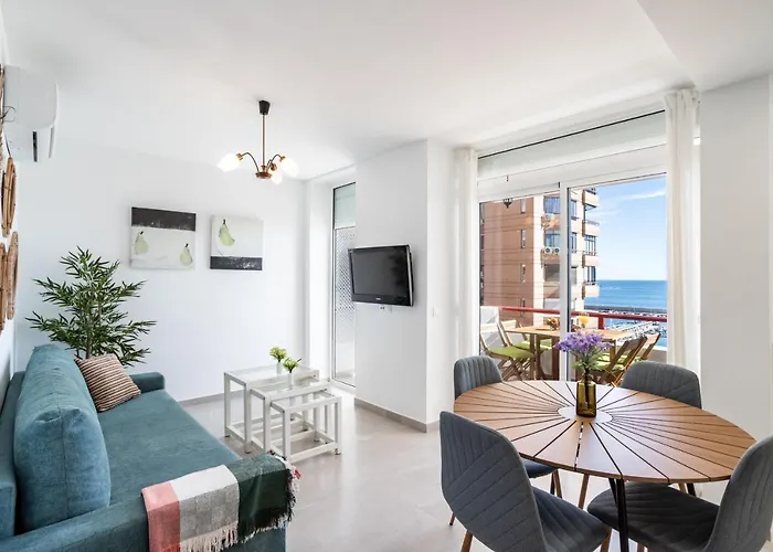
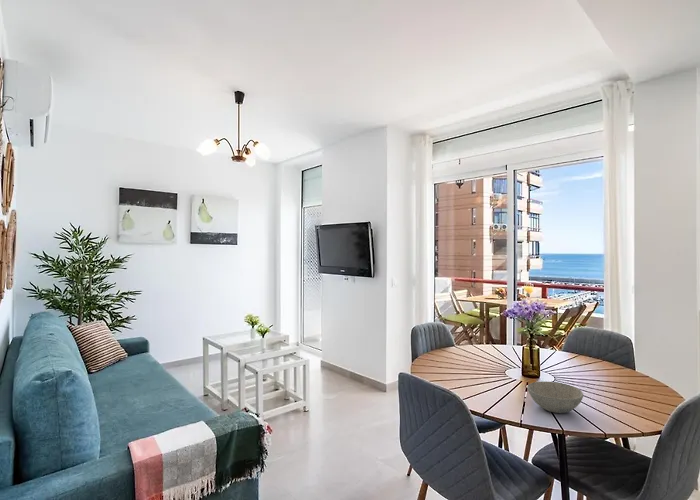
+ bowl (554, 398)
